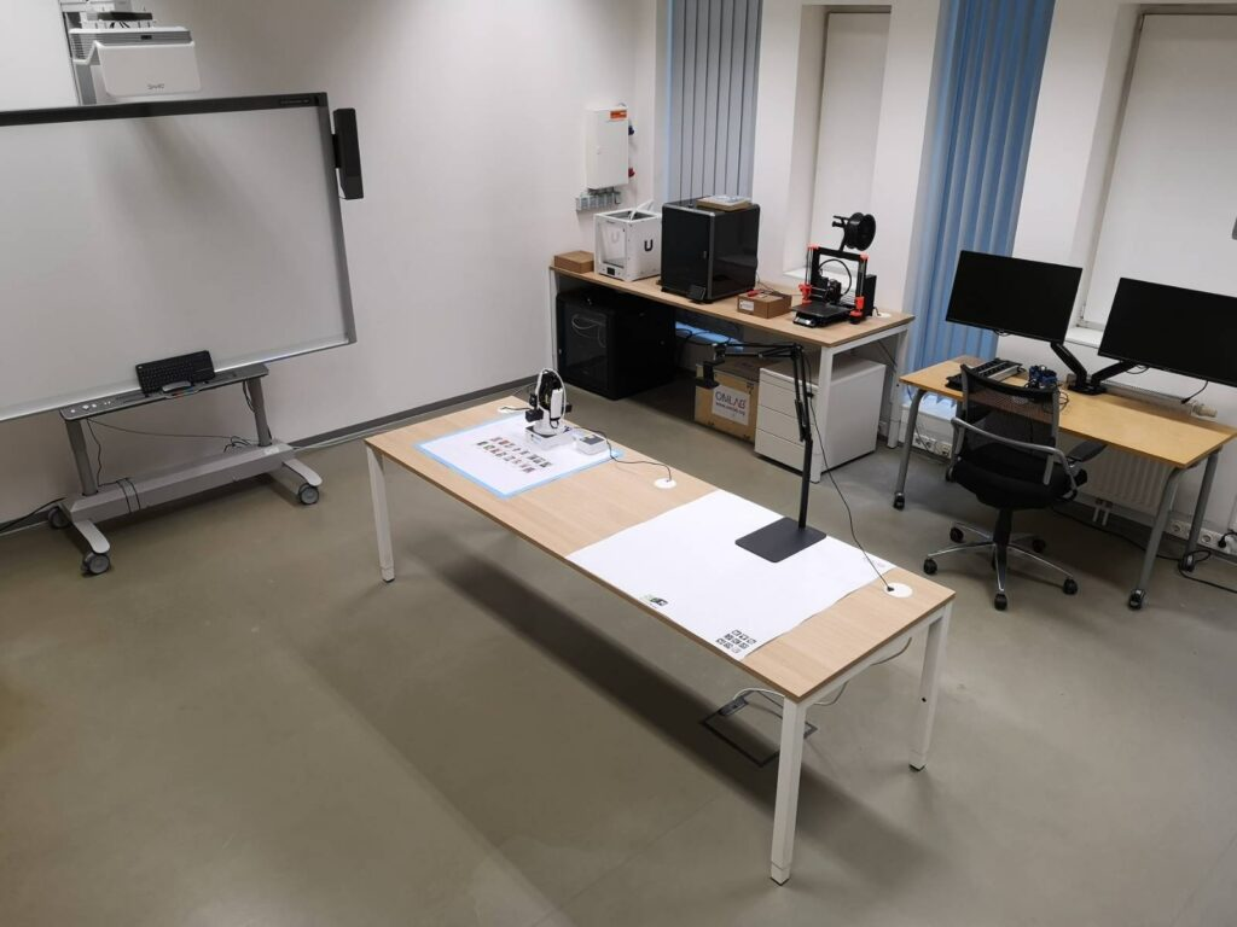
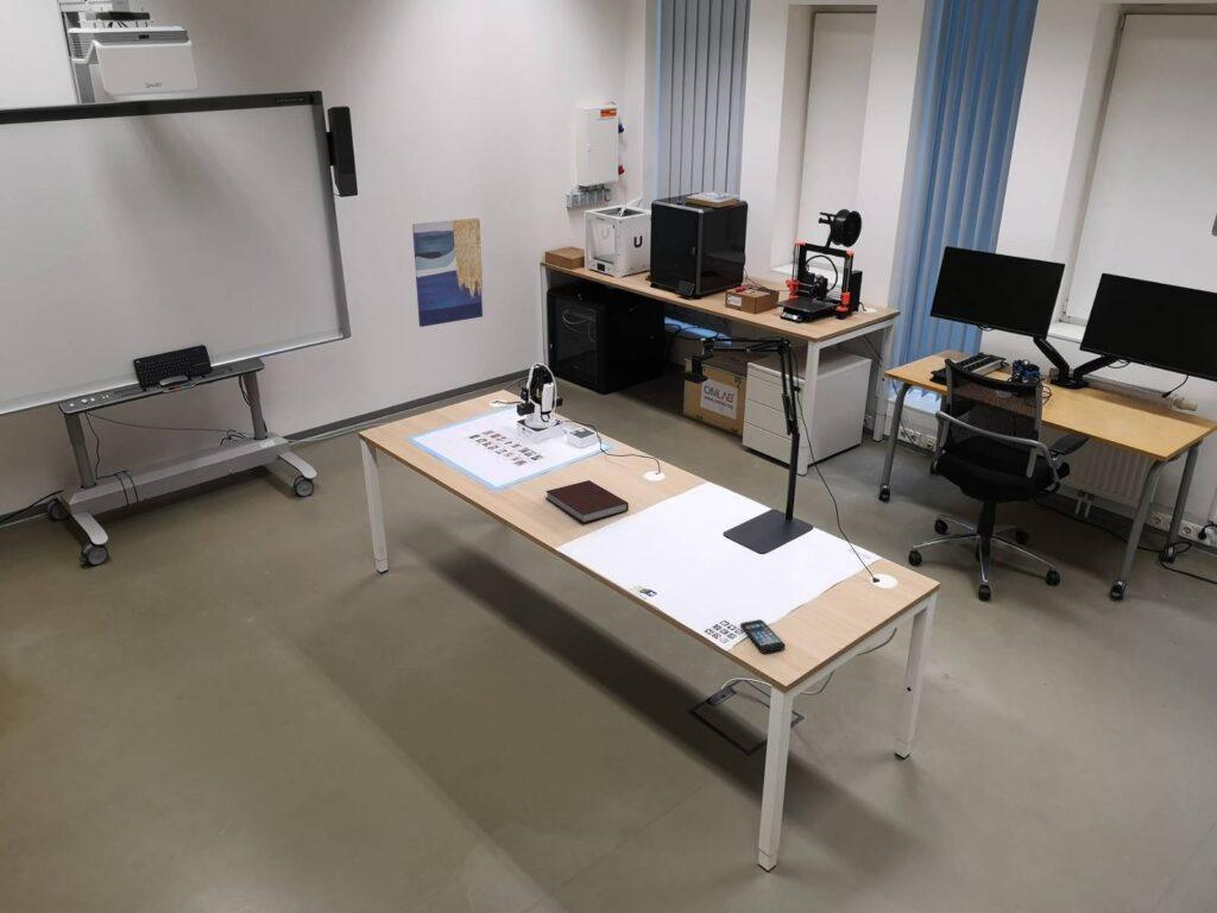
+ wall art (449, 271)
+ notebook (586, 500)
+ smartphone (762, 635)
